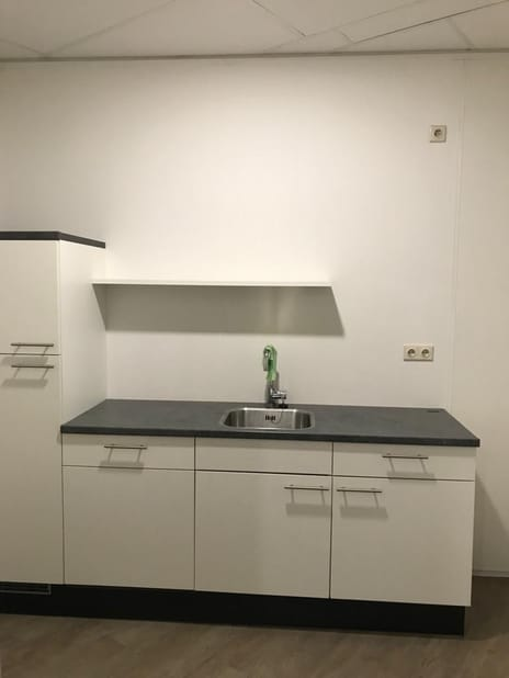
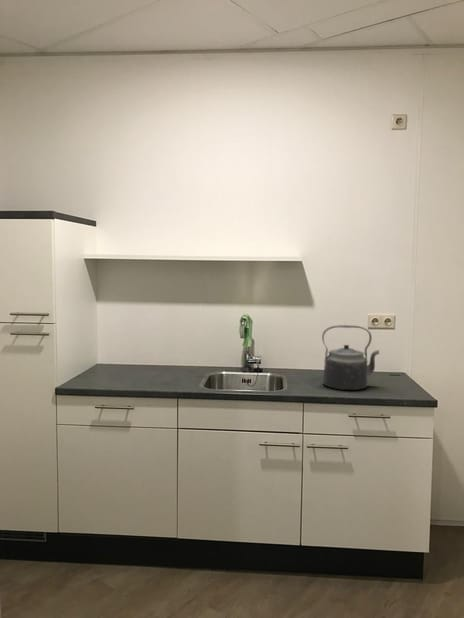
+ kettle (350, 355)
